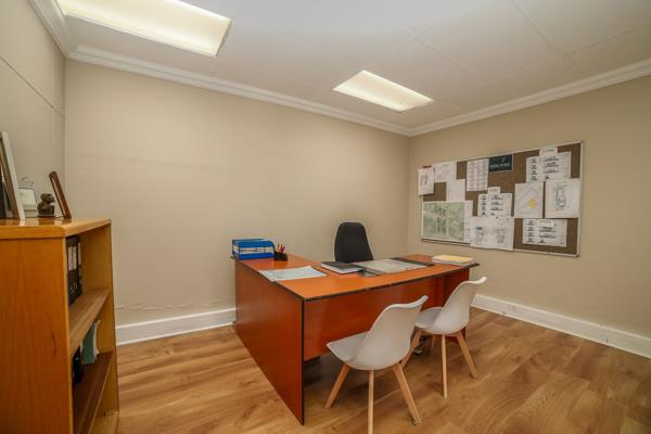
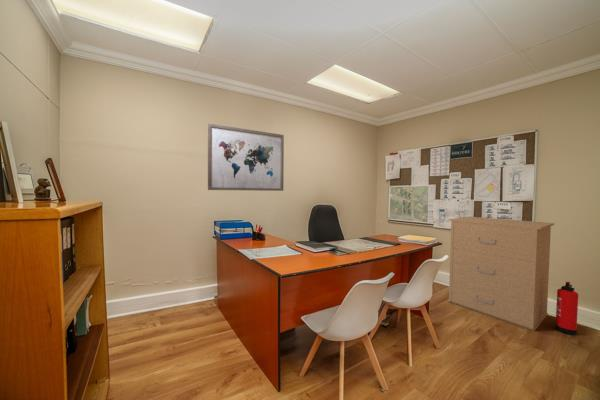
+ fire extinguisher (566, 304)
+ filing cabinet (497, 264)
+ wall art (248, 160)
